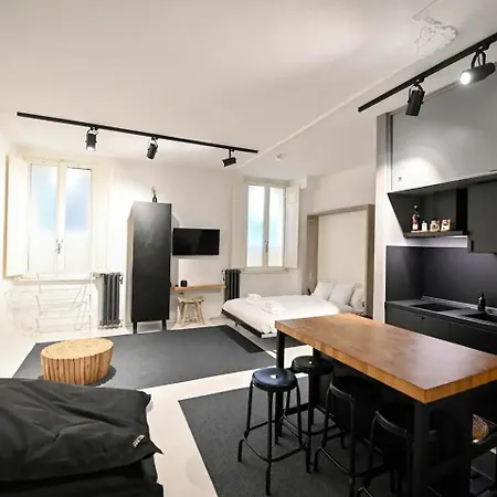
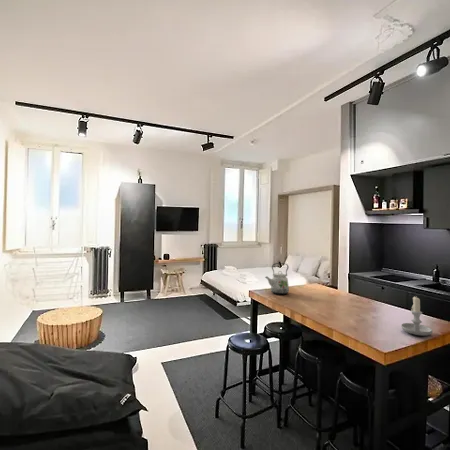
+ candle (416, 314)
+ kettle (276, 278)
